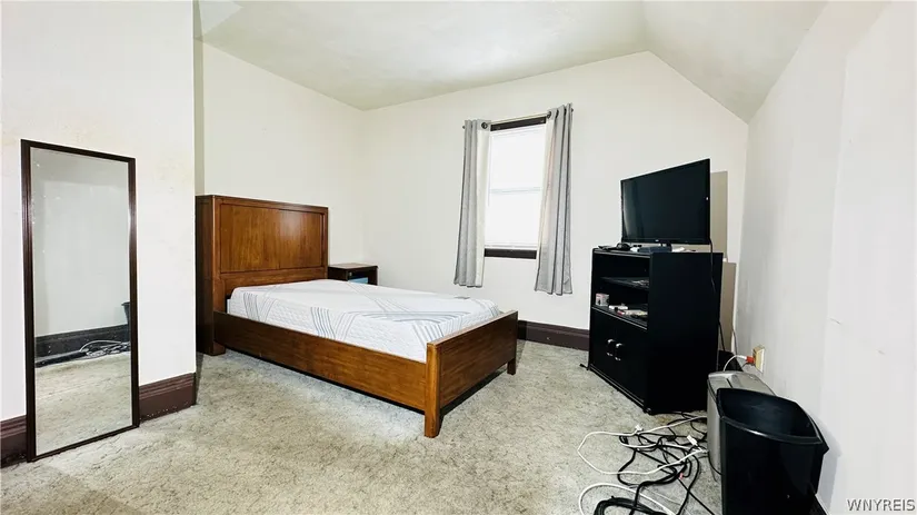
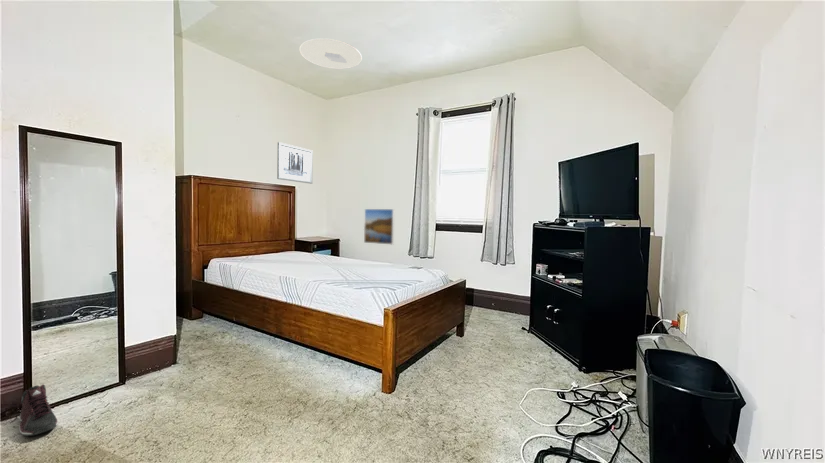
+ sneaker (35, 406)
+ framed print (378, 226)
+ wall art (296, 164)
+ ceiling light (331, 52)
